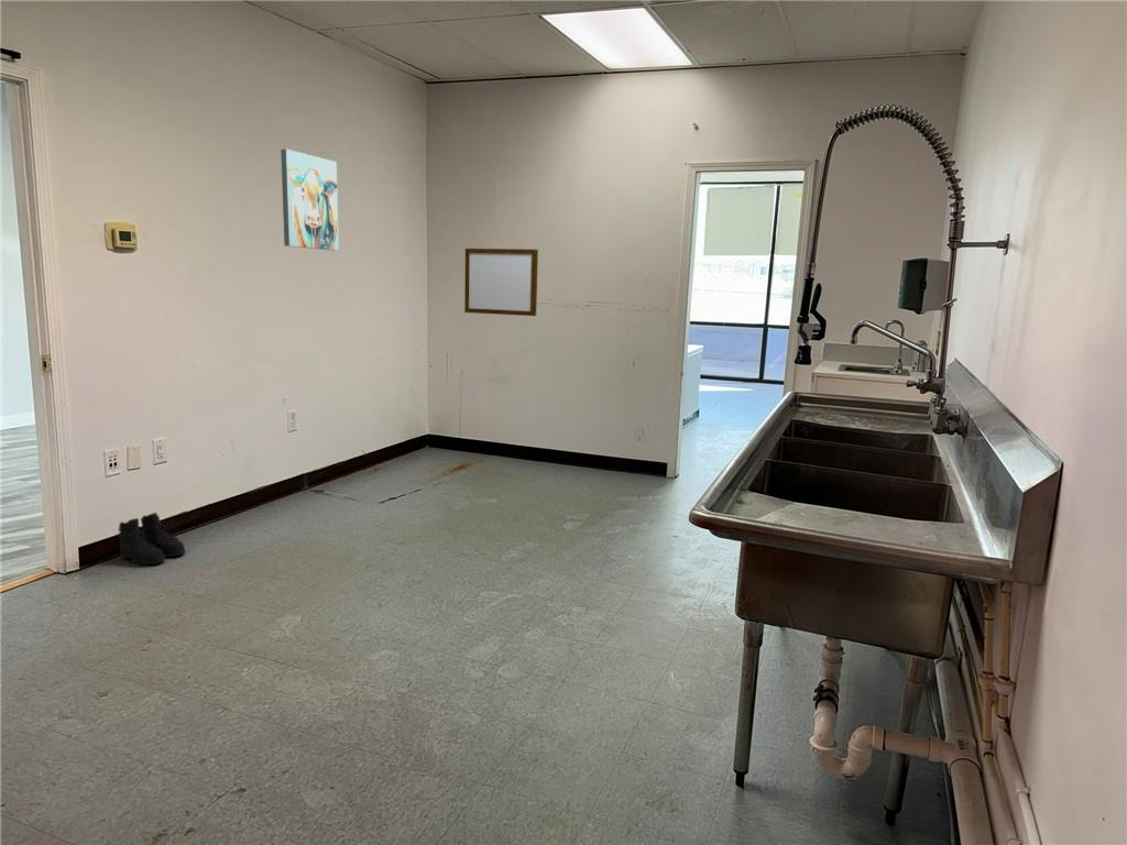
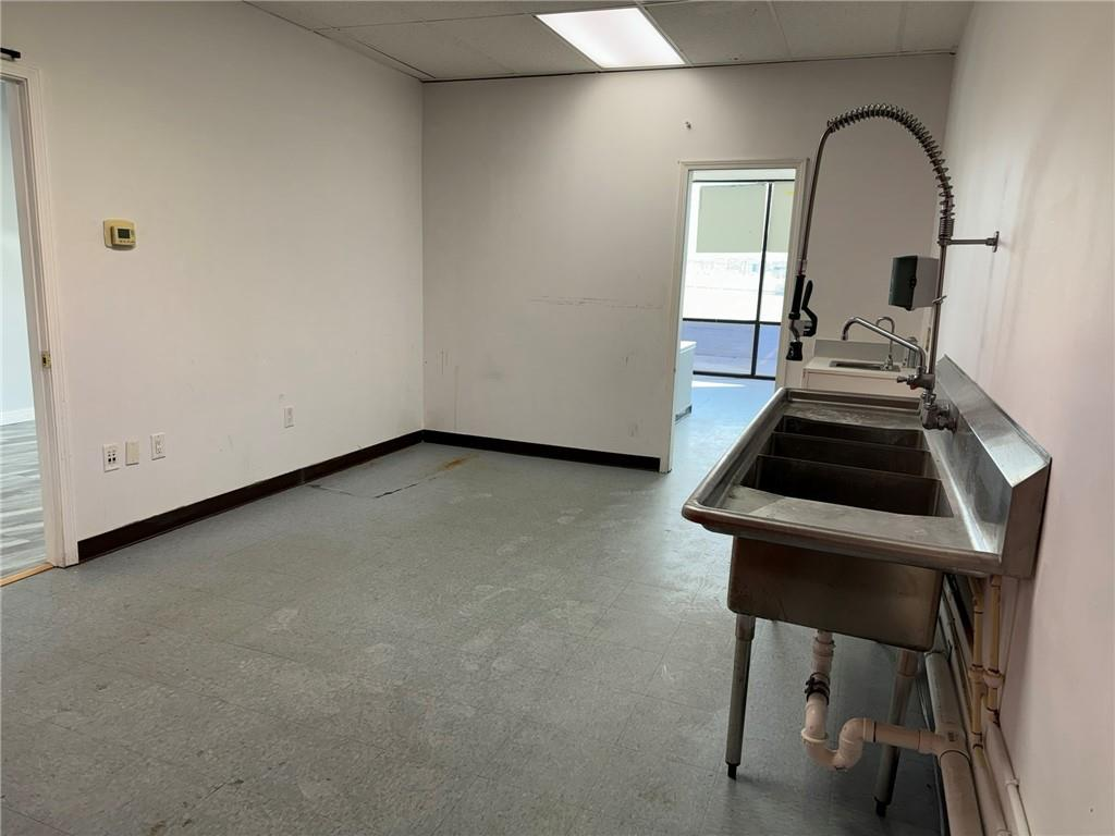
- boots (151, 536)
- wall art (310, 202)
- writing board (500, 282)
